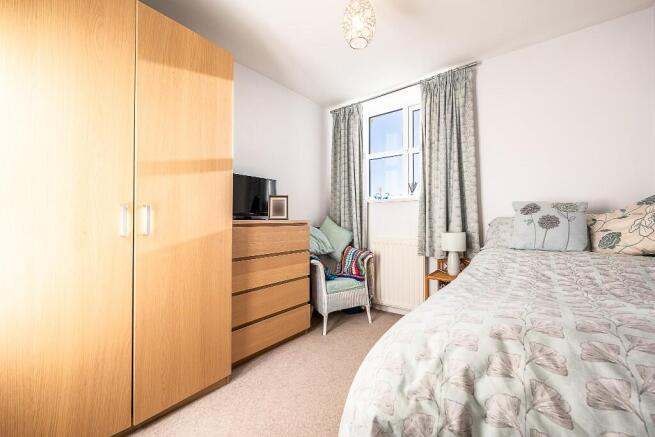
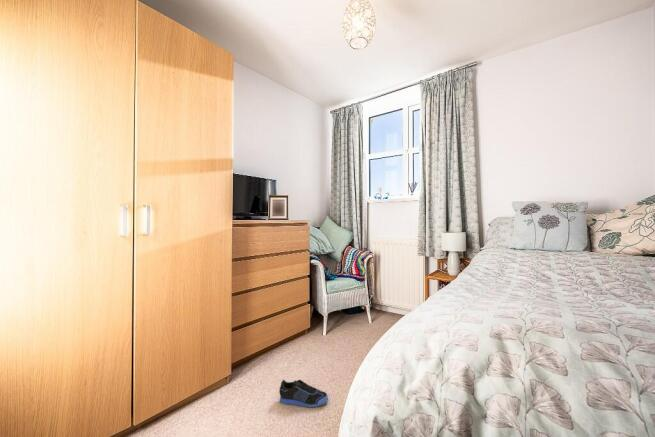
+ sneaker (303, 391)
